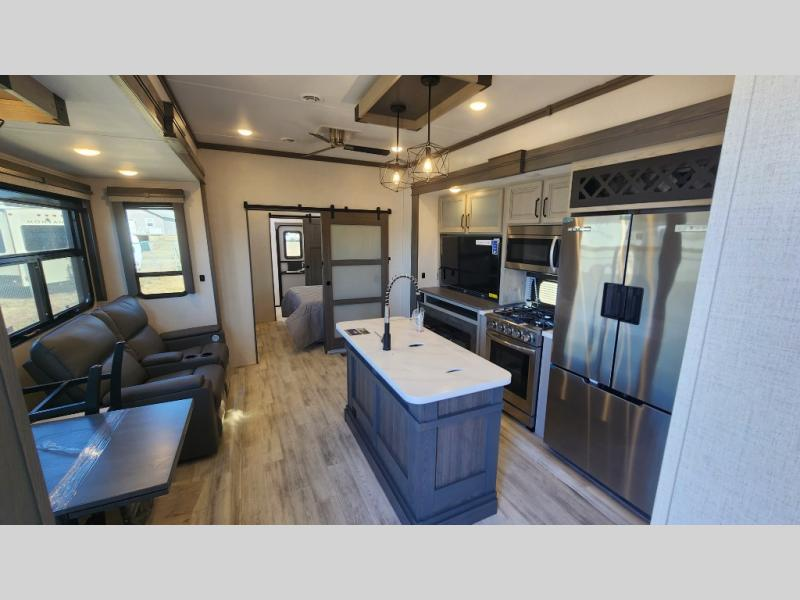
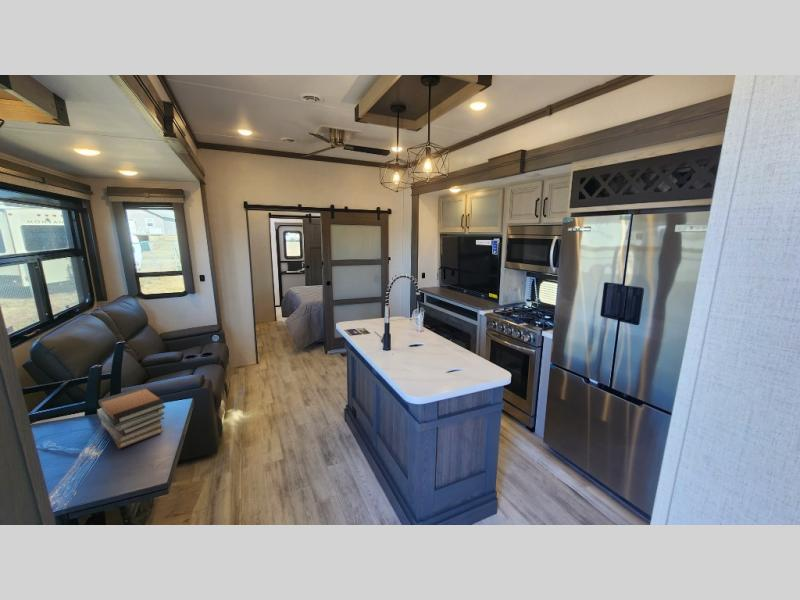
+ book stack (132, 415)
